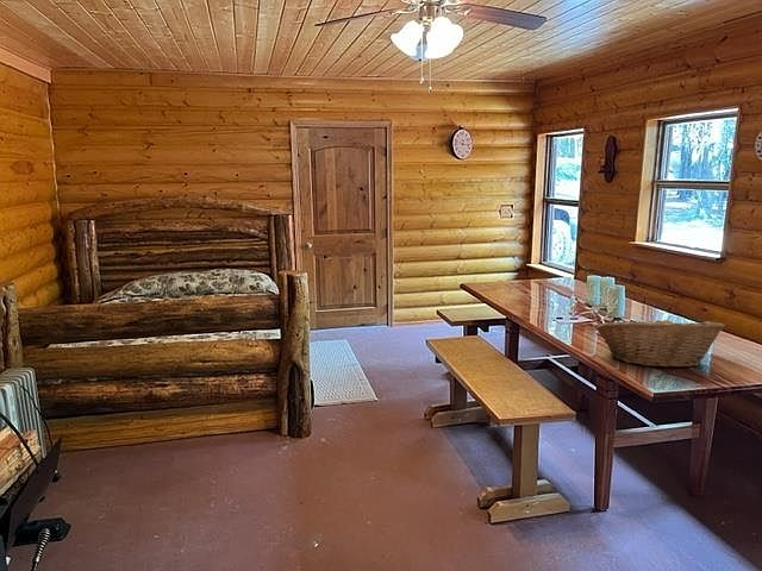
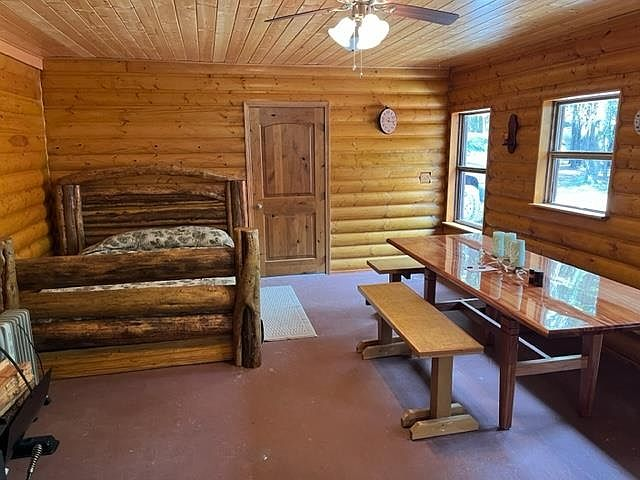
- fruit basket (657, 335)
